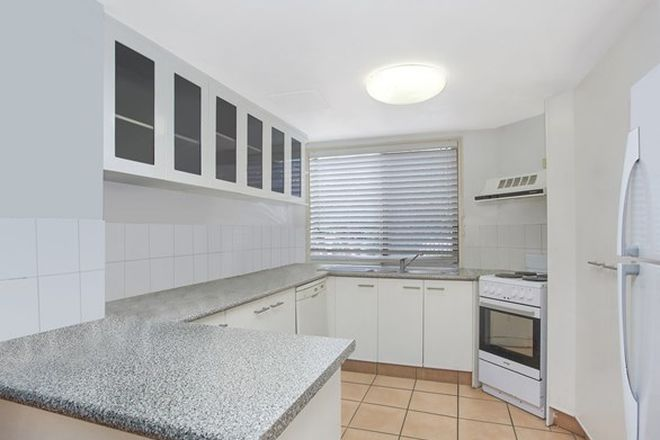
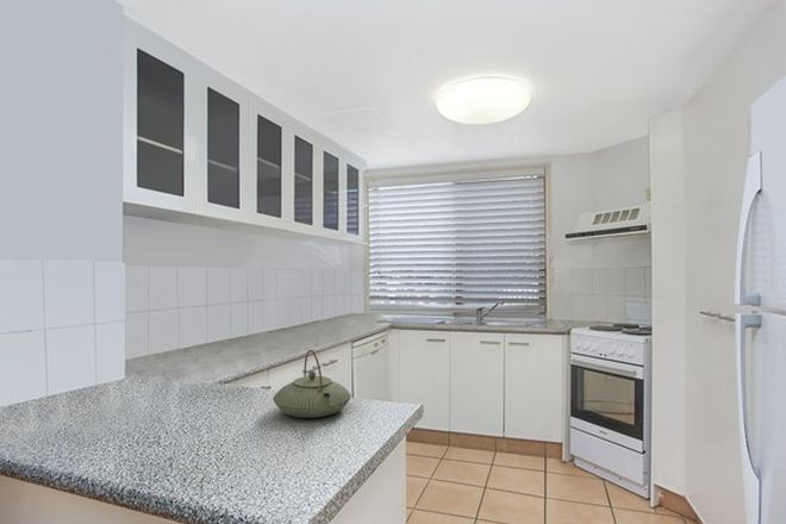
+ teapot (313, 381)
